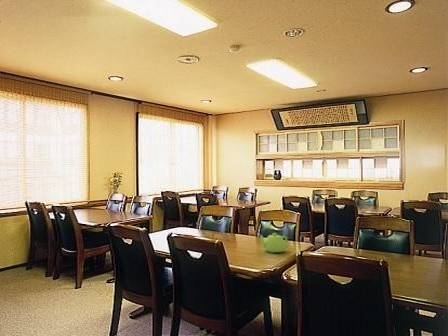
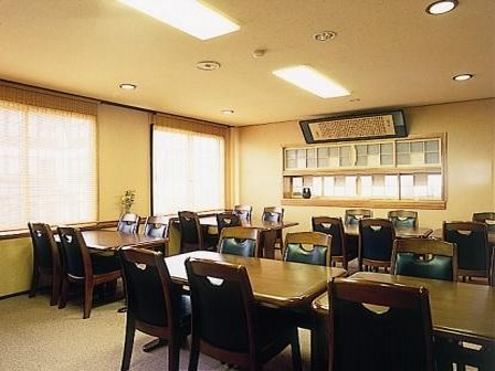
- teapot (273, 242)
